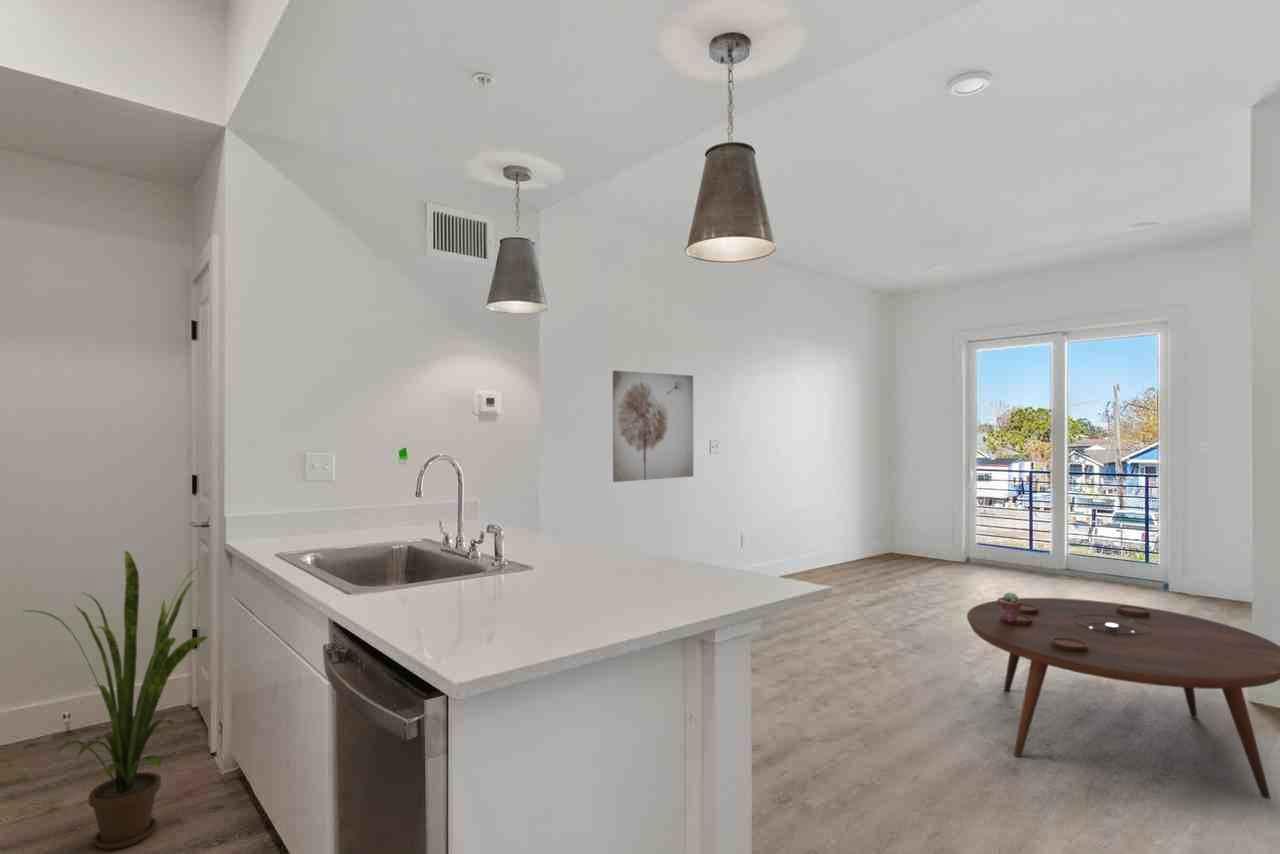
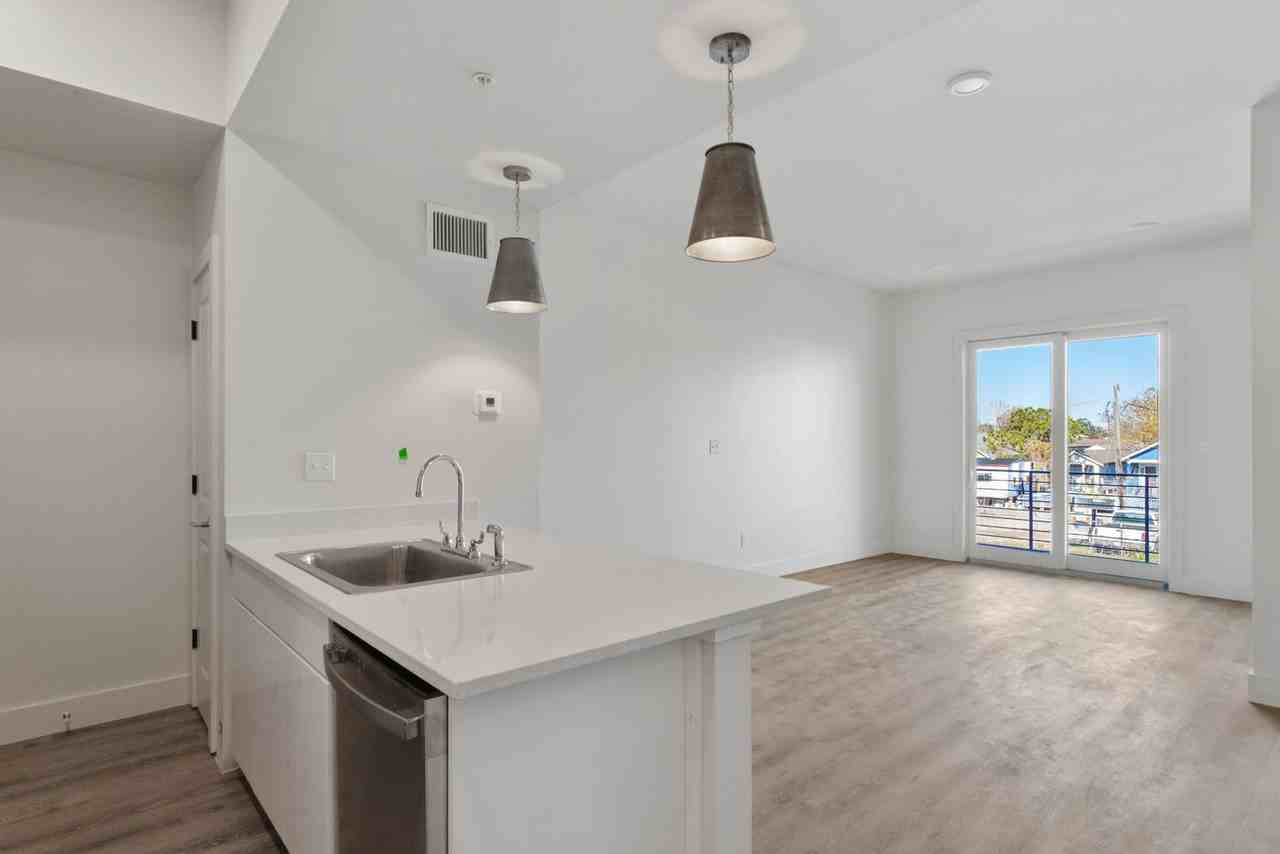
- house plant (118, 697)
- coffee table (1112, 678)
- wall art (655, 426)
- potted succulent (1009, 608)
